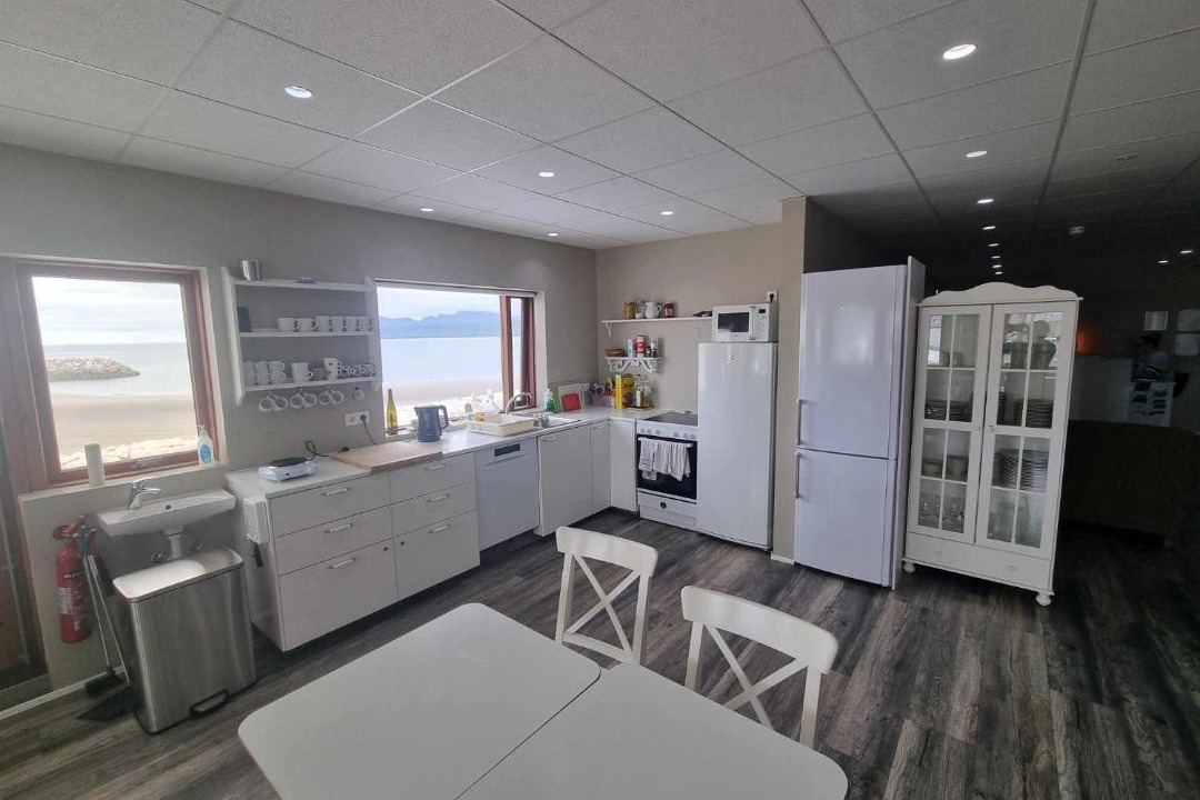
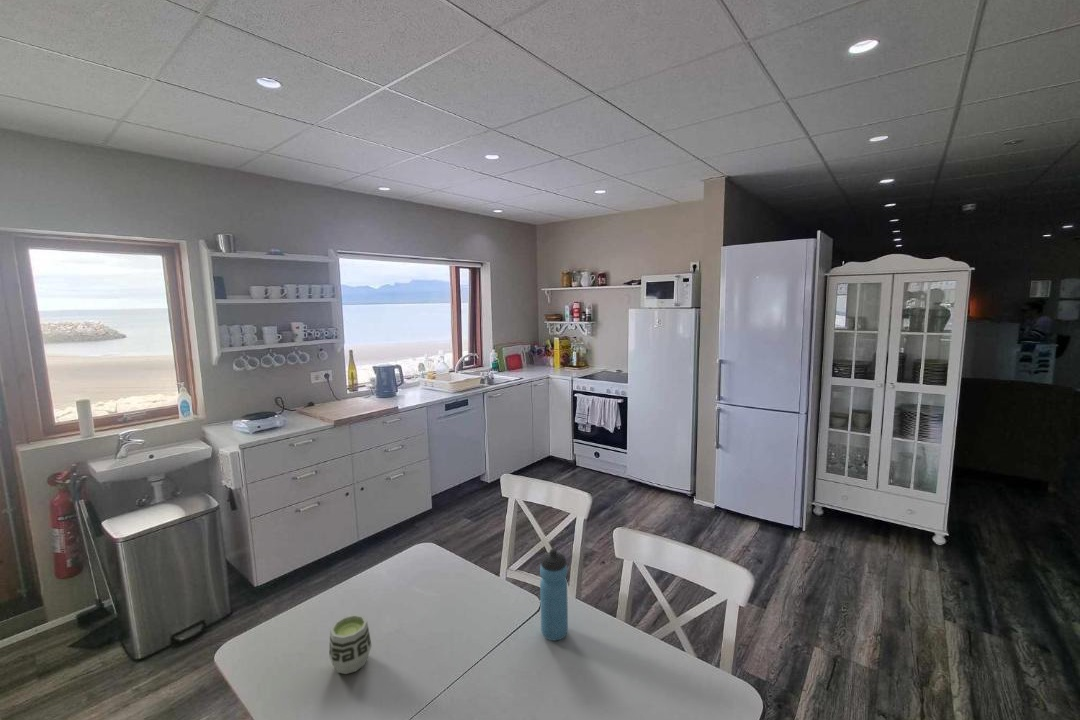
+ water bottle (553, 591)
+ cup (350, 644)
